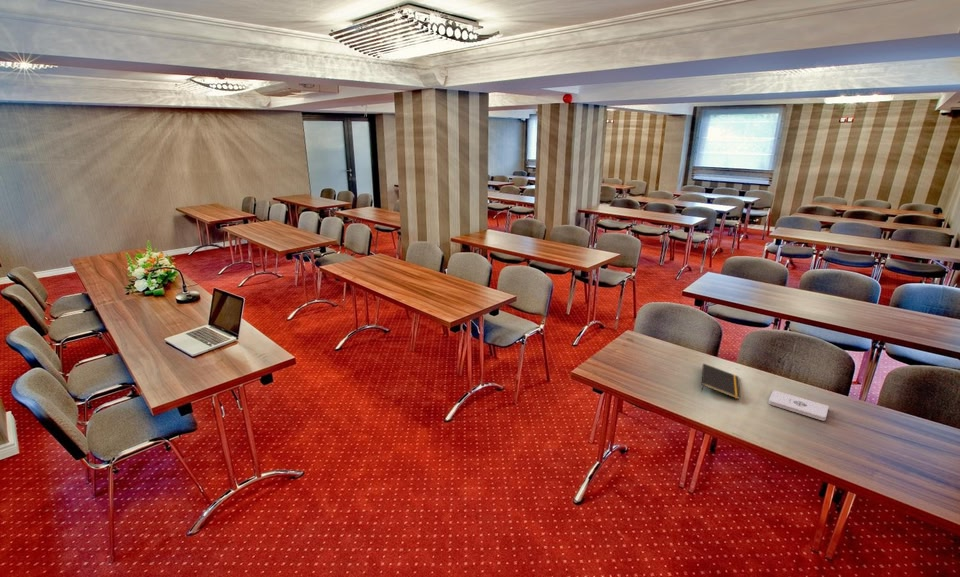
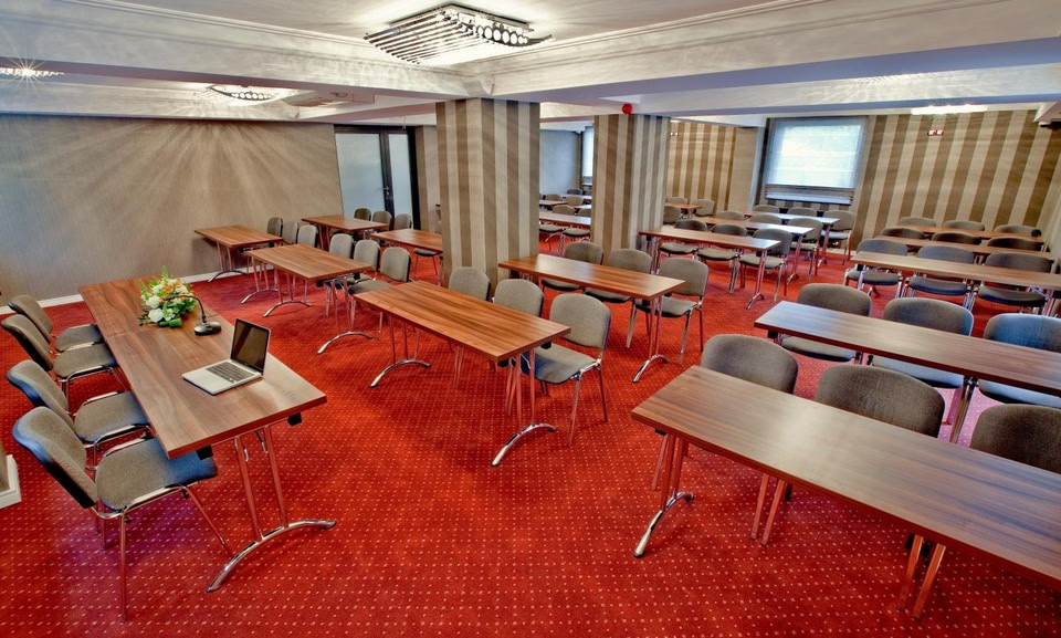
- notepad (797, 404)
- notepad (720, 380)
